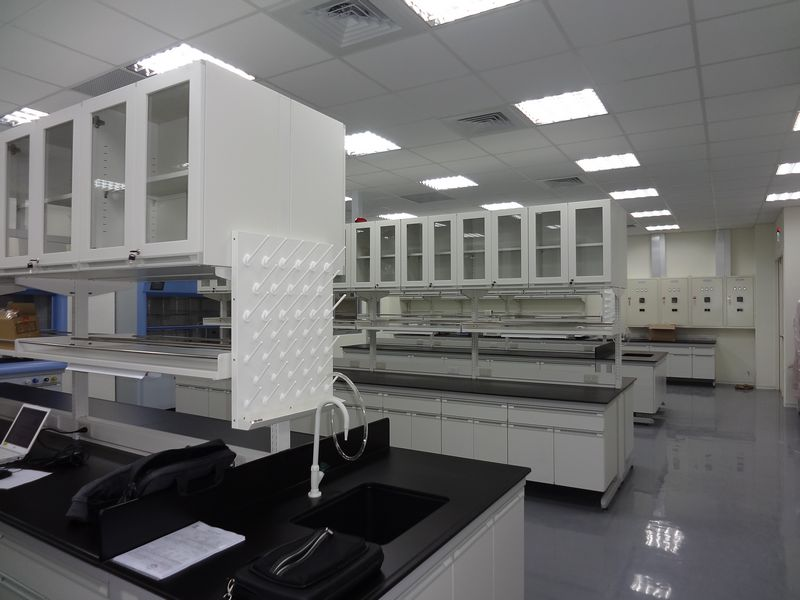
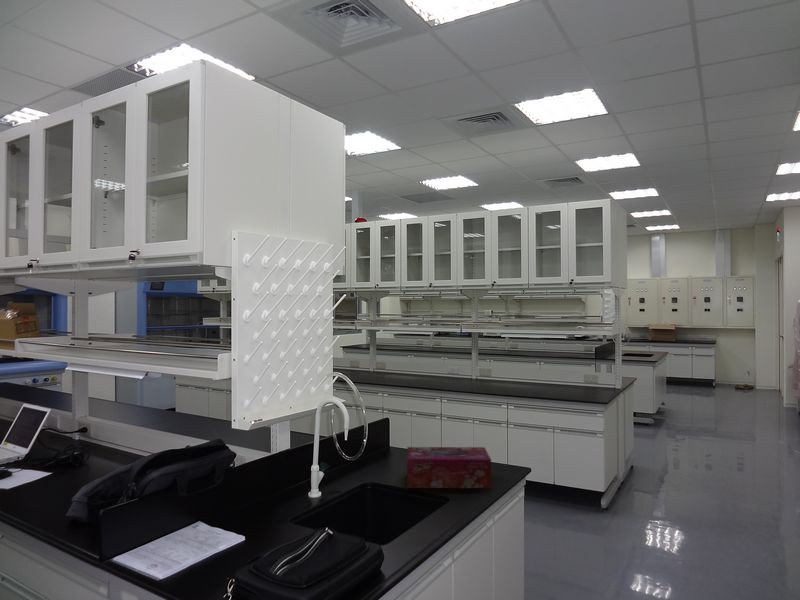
+ tissue box (447, 466)
